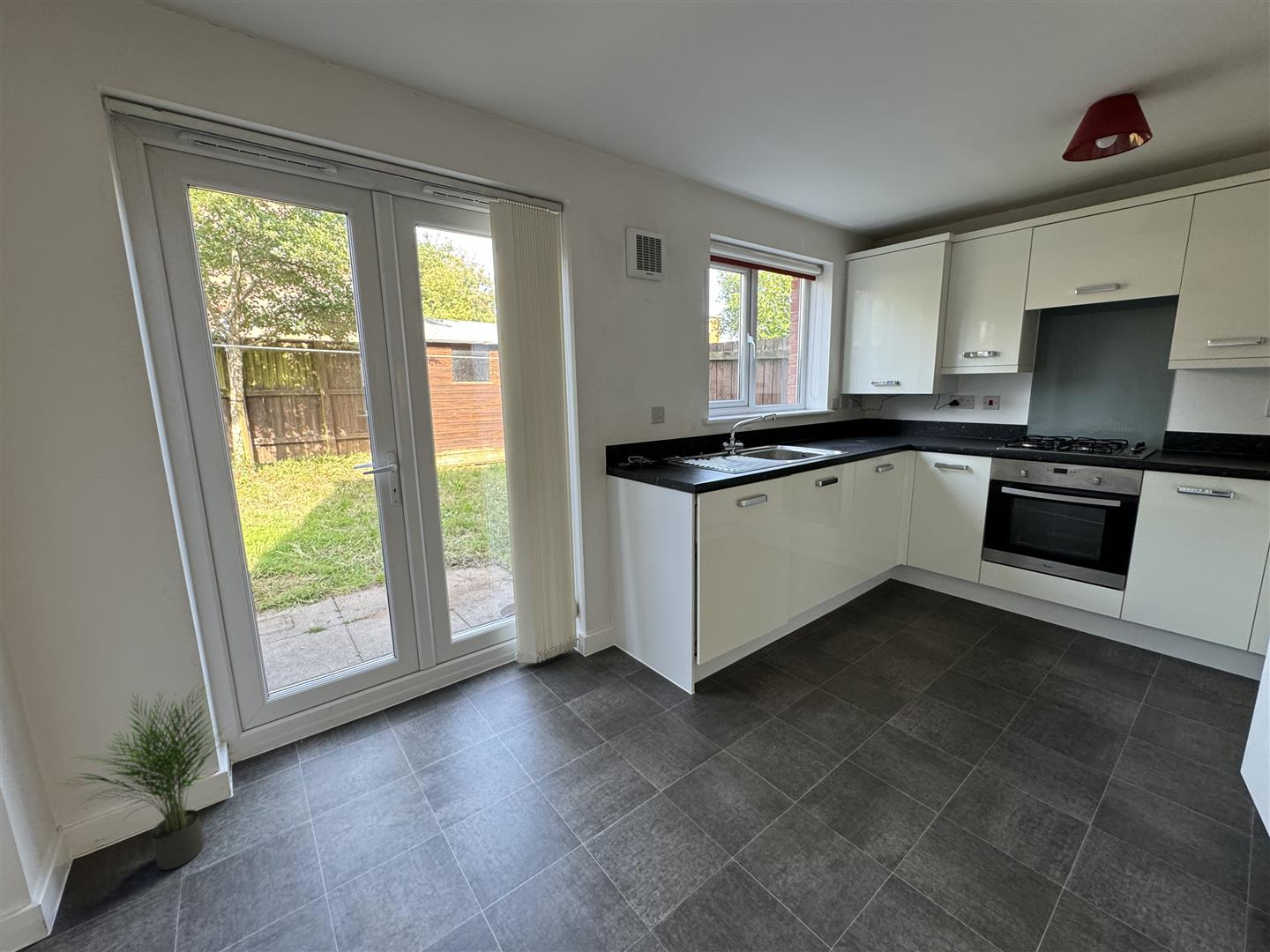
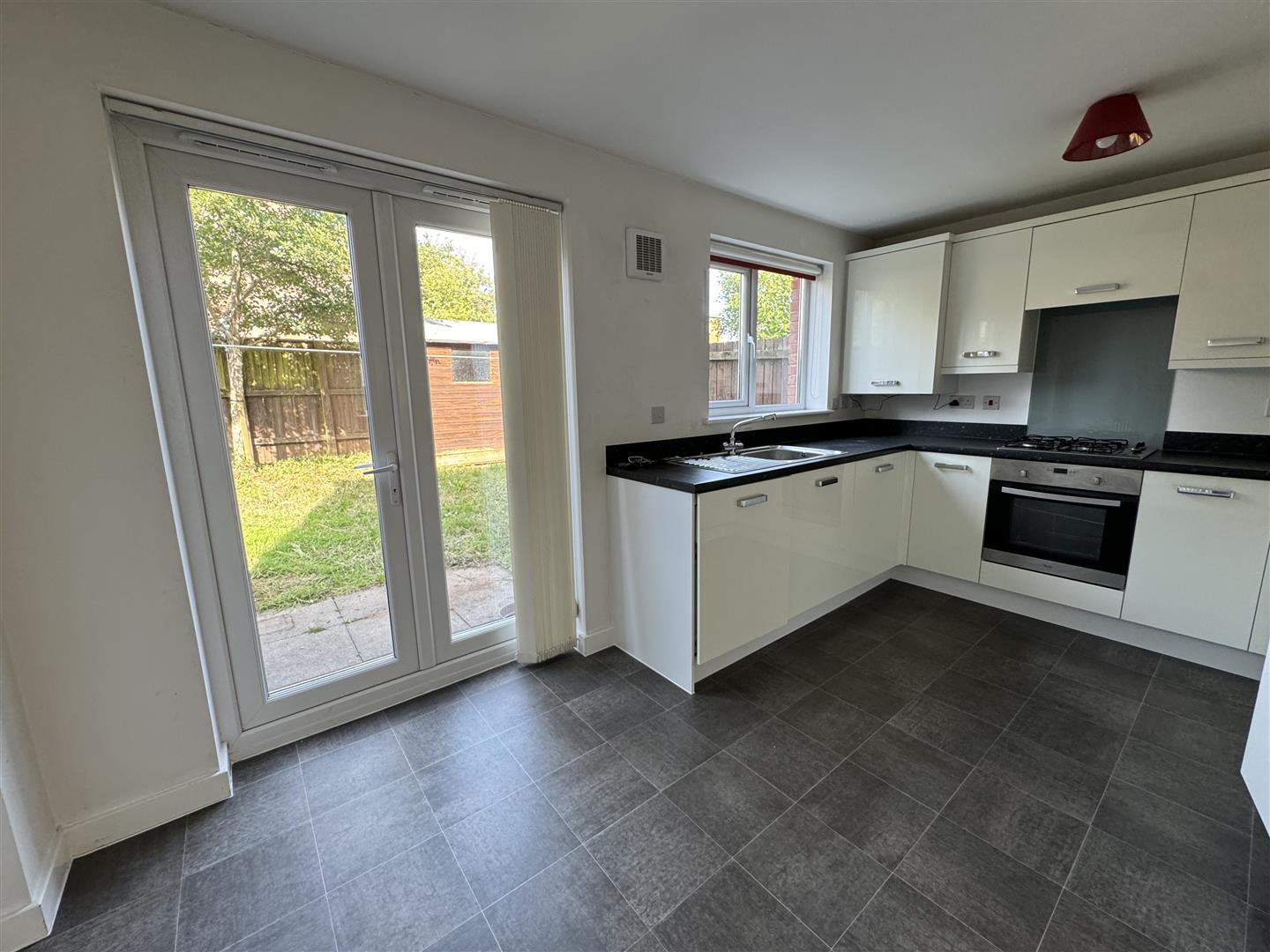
- potted plant (152, 781)
